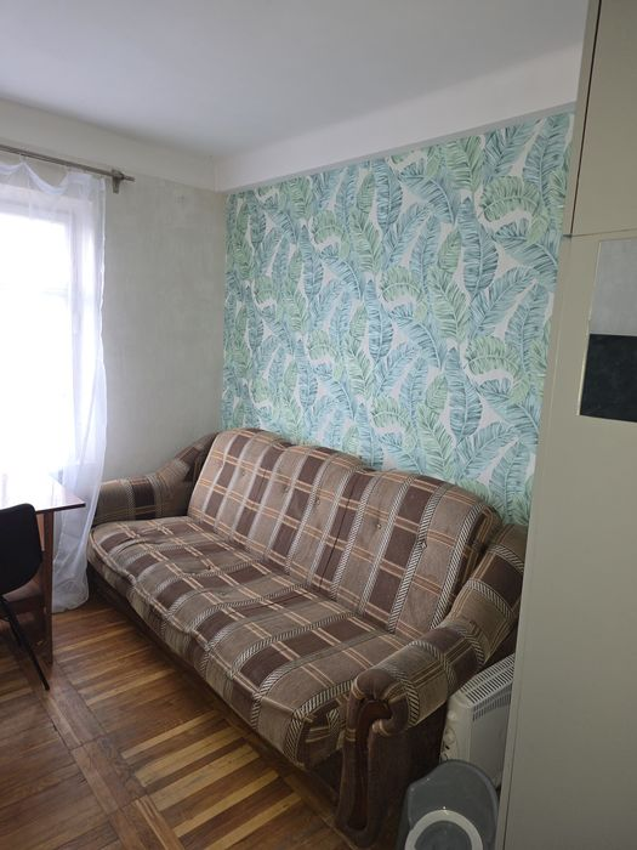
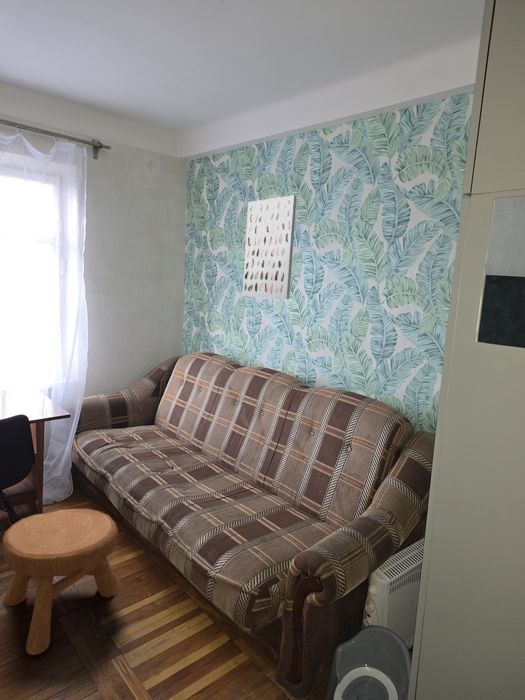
+ stool (68, 566)
+ wall art (268, 248)
